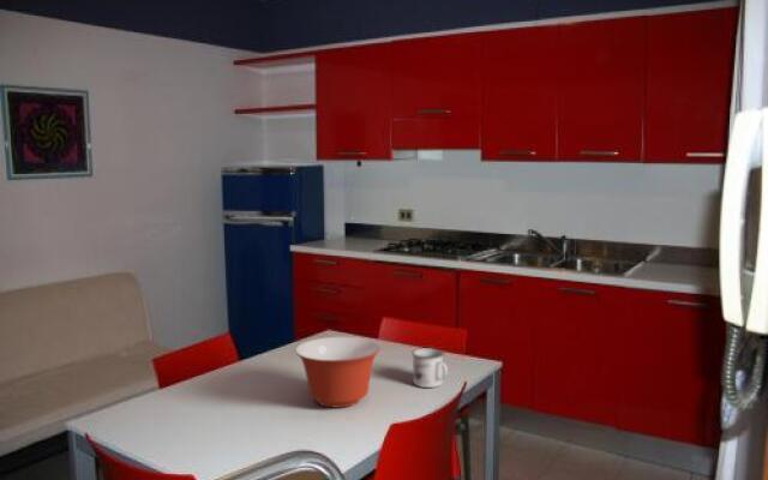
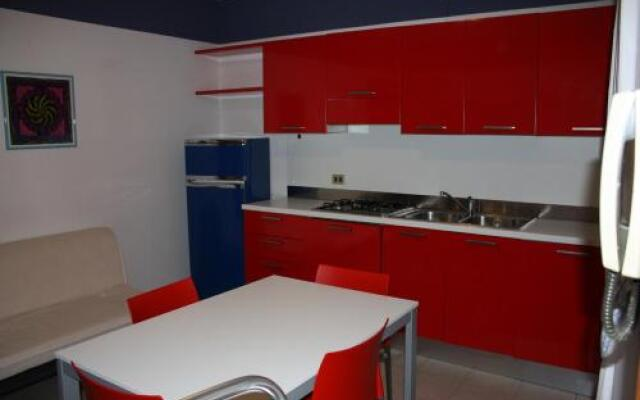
- mixing bowl (338, 373)
- mug (431, 368)
